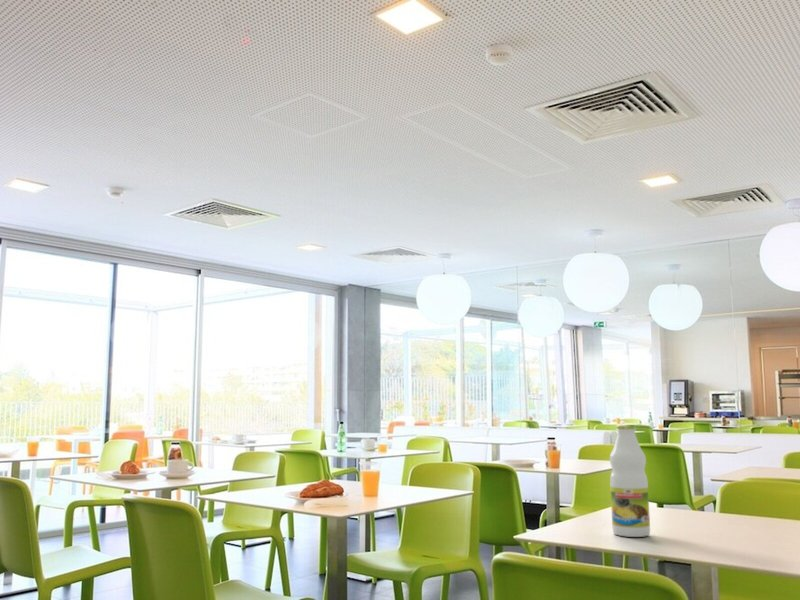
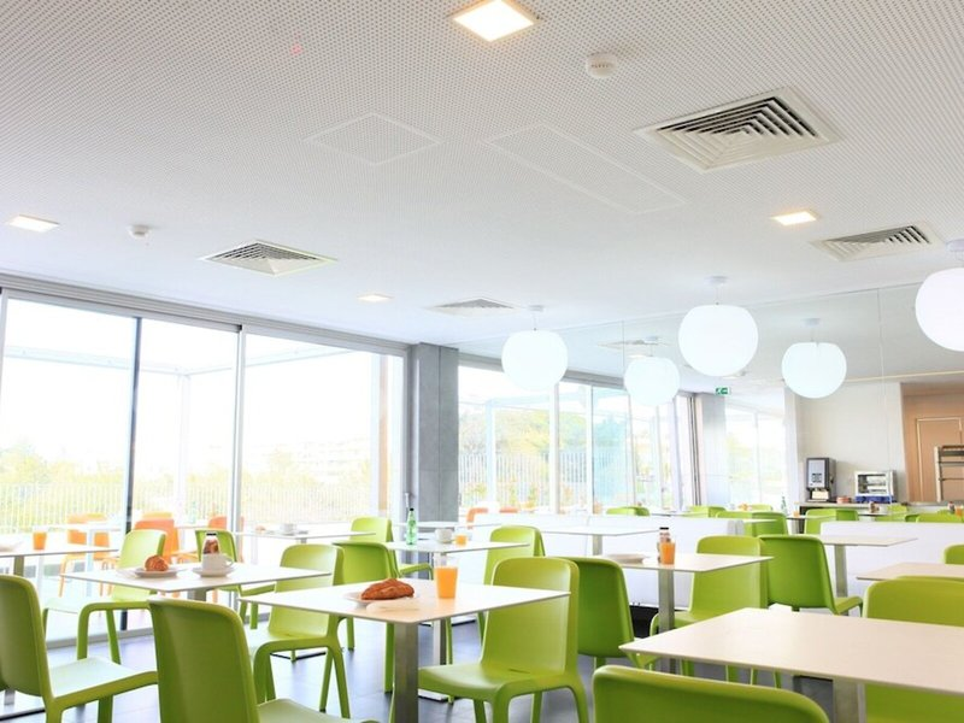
- bottle (628, 479)
